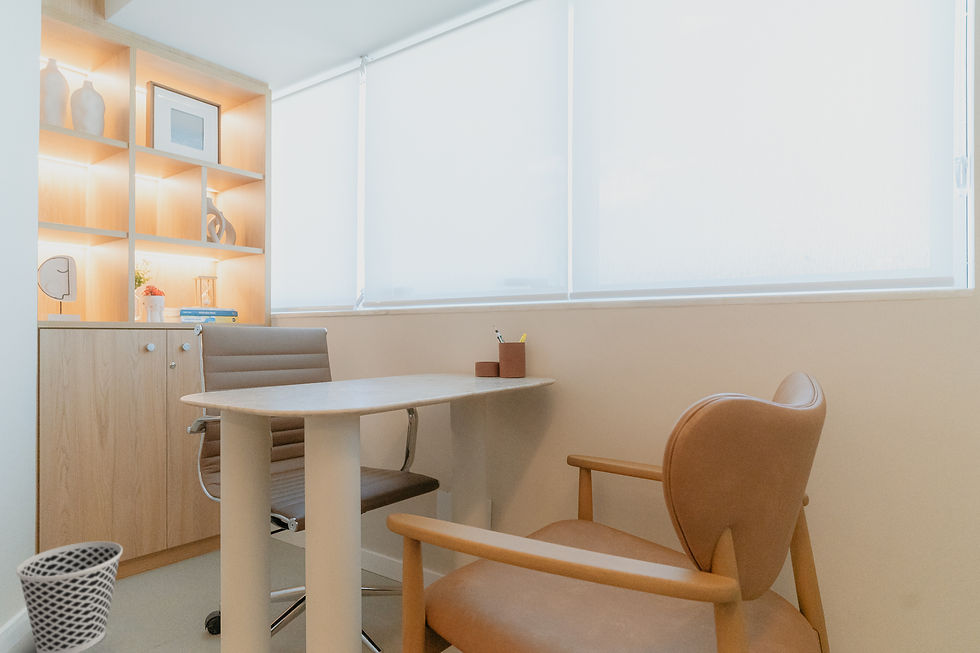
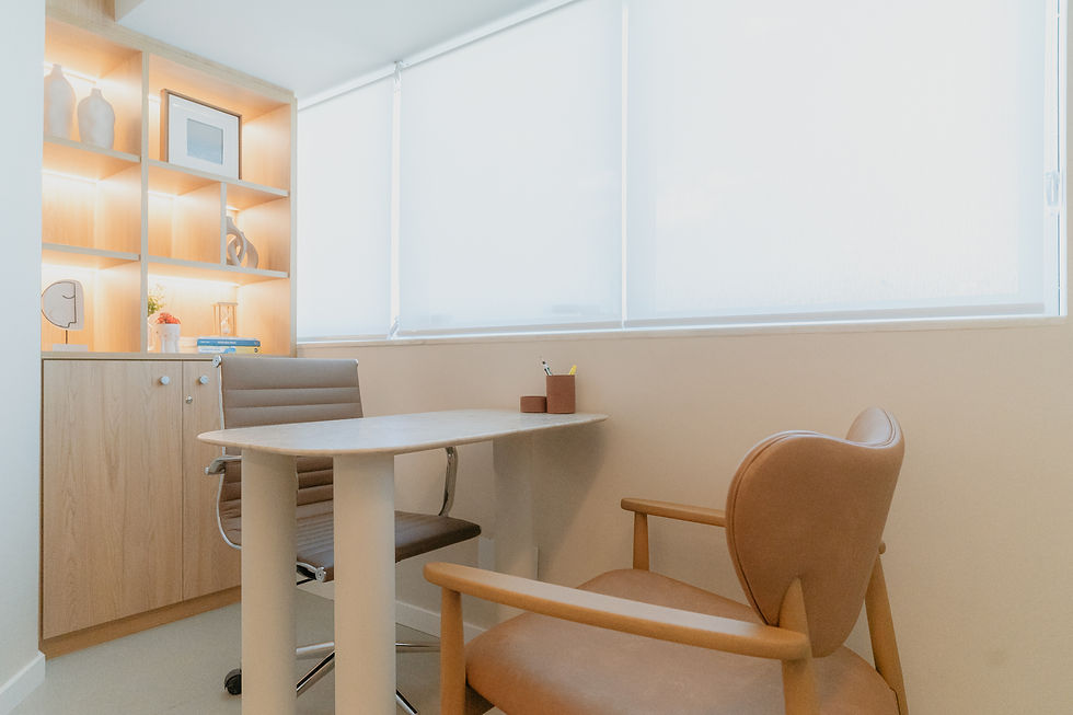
- wastebasket (71, 599)
